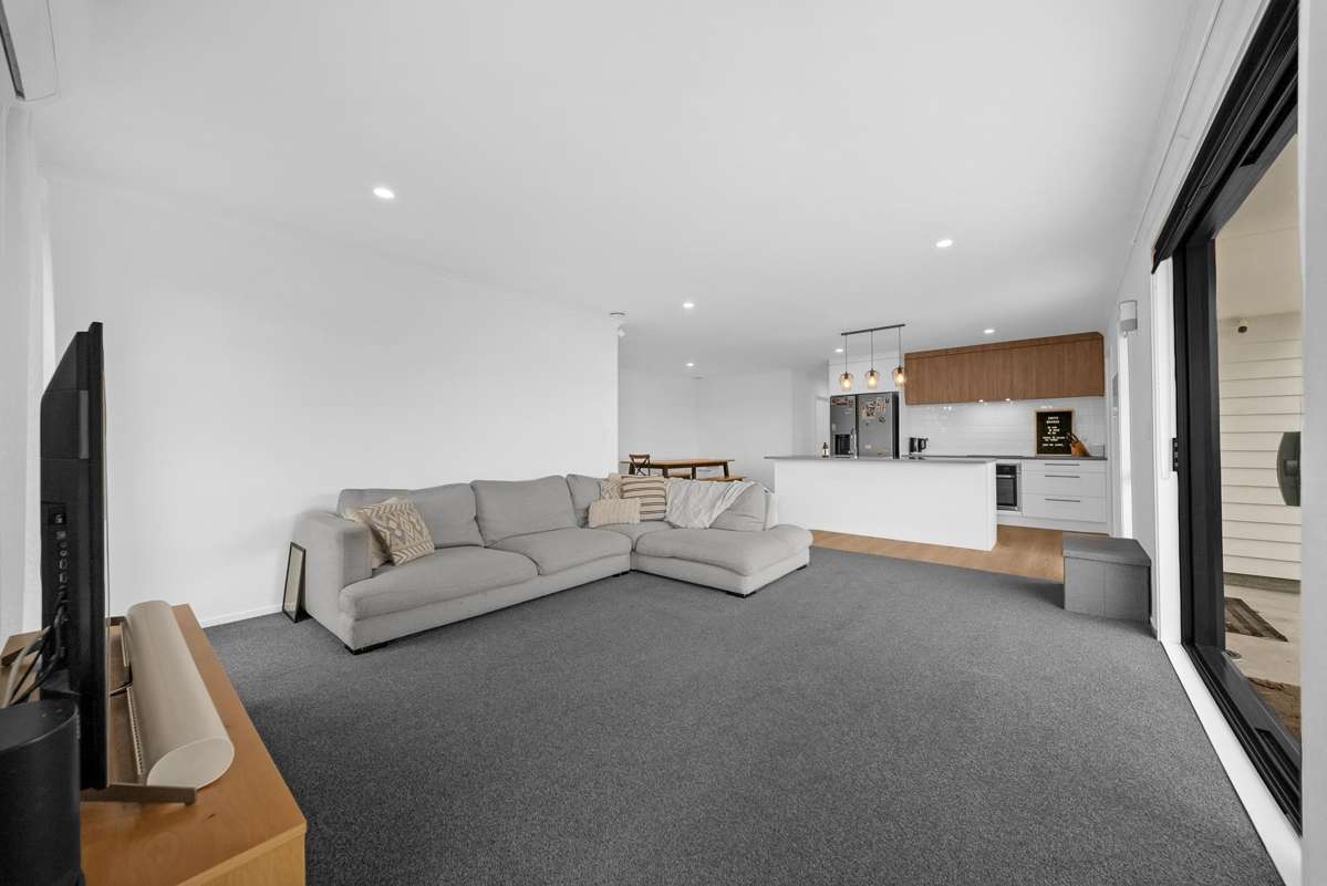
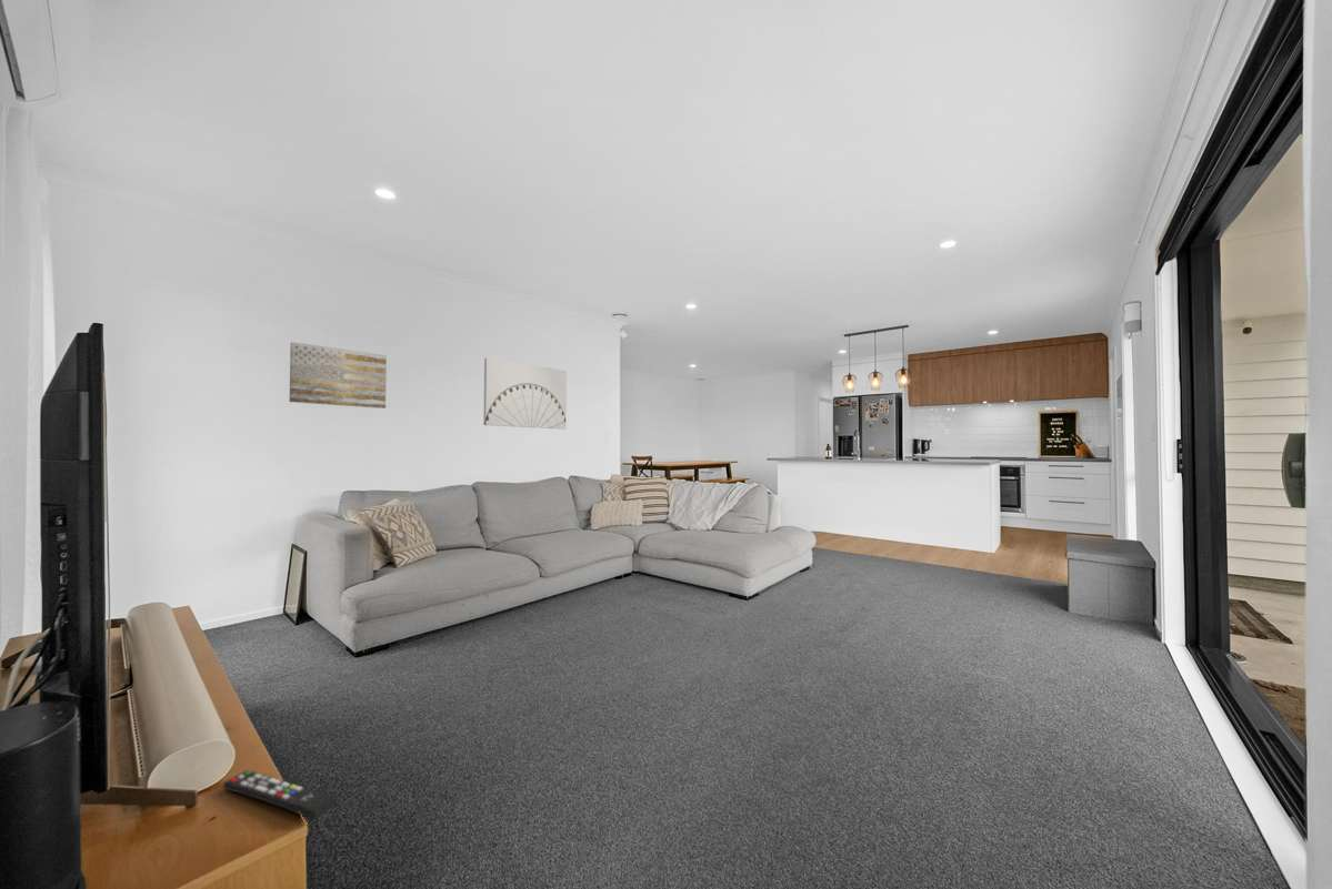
+ remote control (278, 792)
+ wall art (528, 395)
+ wall art (340, 376)
